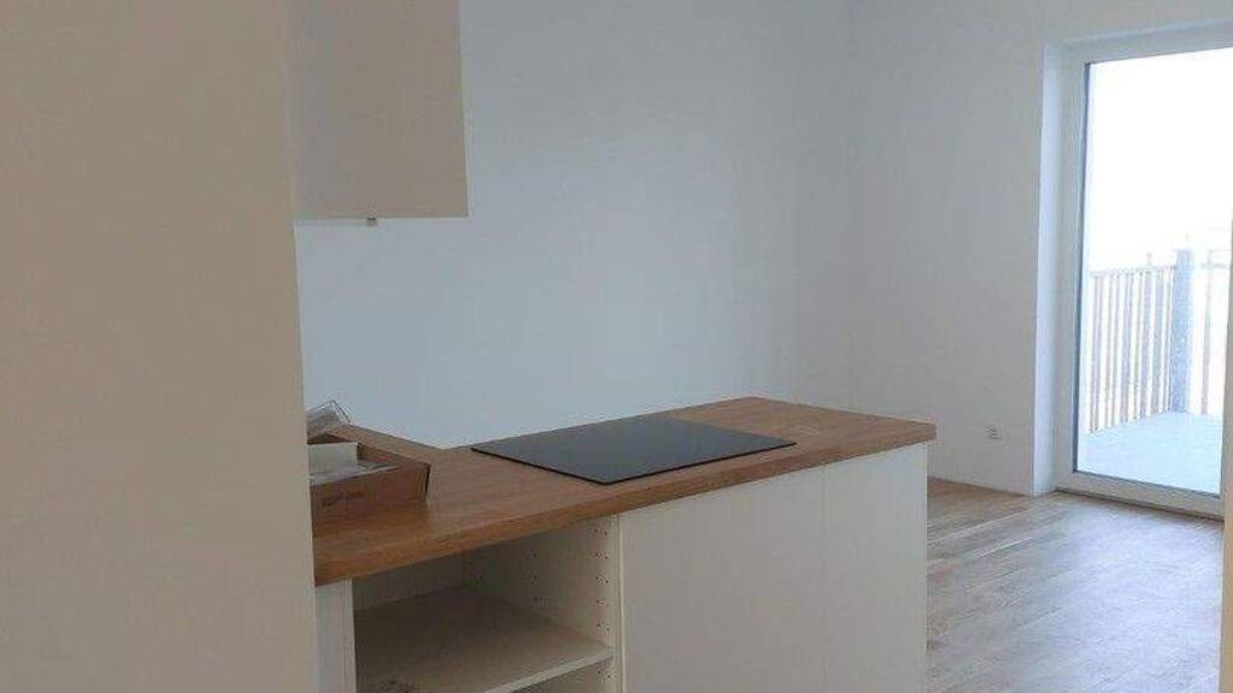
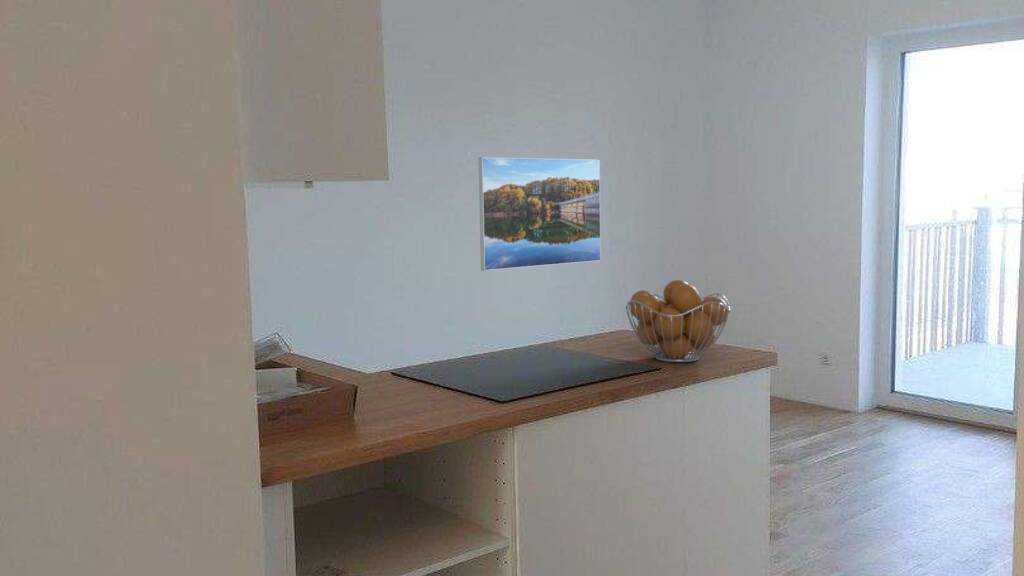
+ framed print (543, 212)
+ fruit basket (677, 320)
